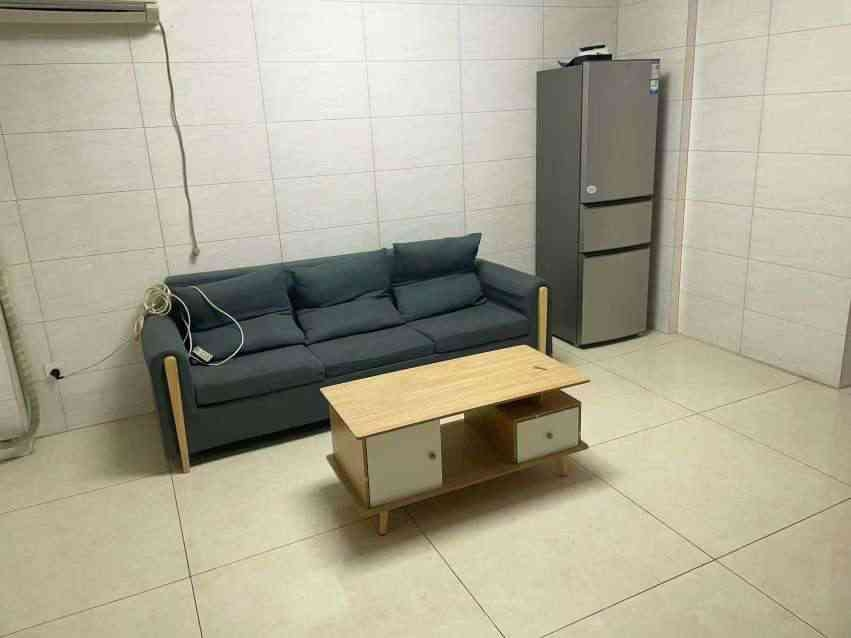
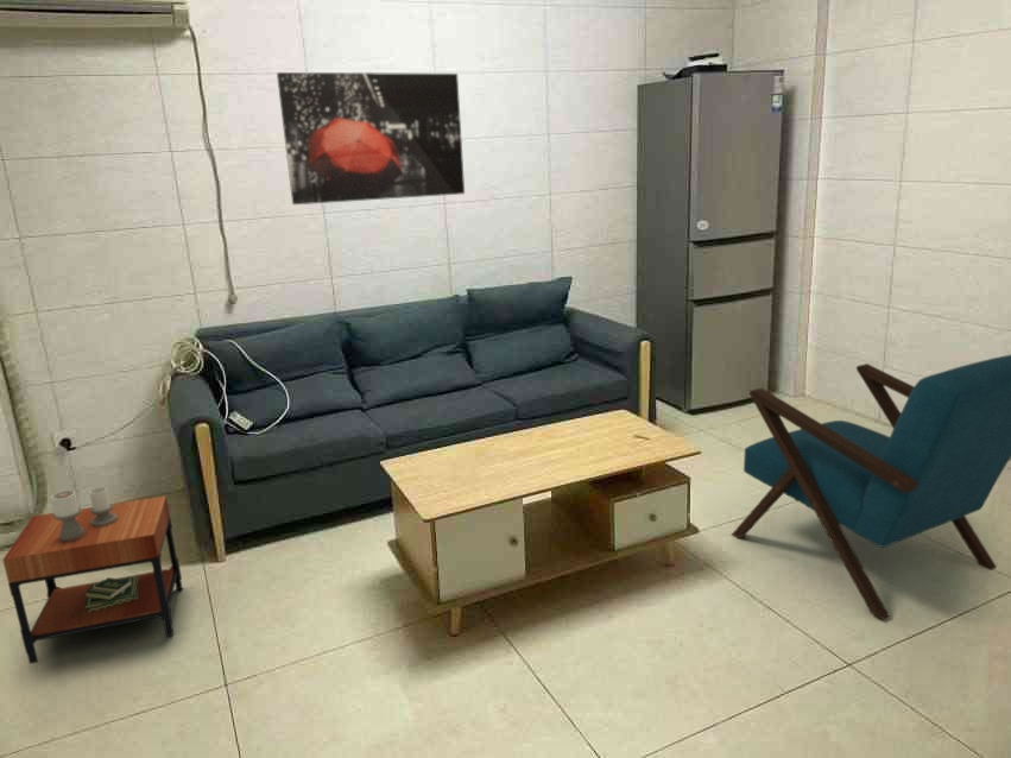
+ armchair (880, 454)
+ wall art (377, 137)
+ side table (97, 555)
